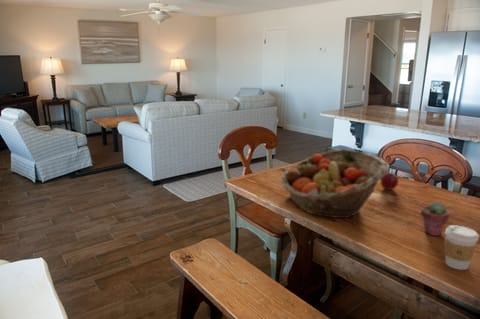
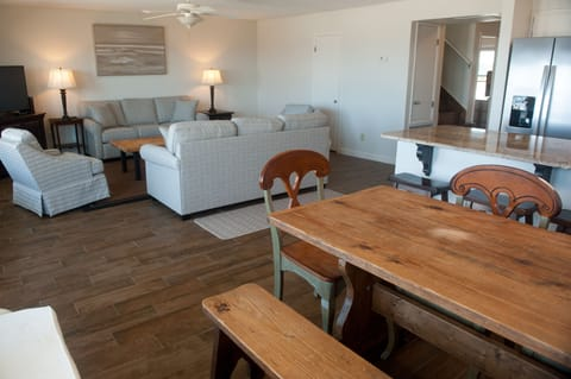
- fruit basket (331, 180)
- apple (389, 181)
- coffee cup (459, 247)
- potted succulent (434, 216)
